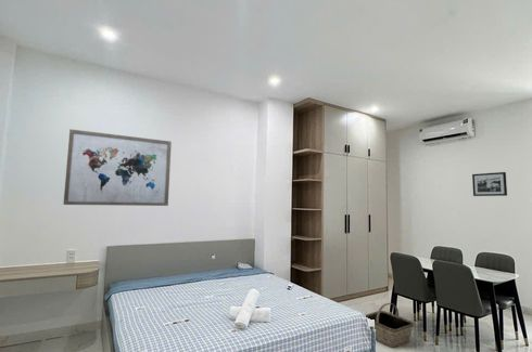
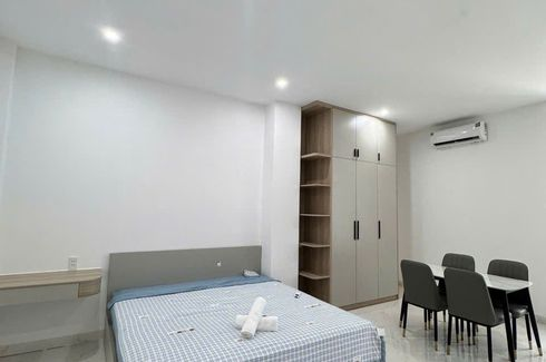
- wall art (122, 170)
- picture frame (489, 184)
- basket (388, 321)
